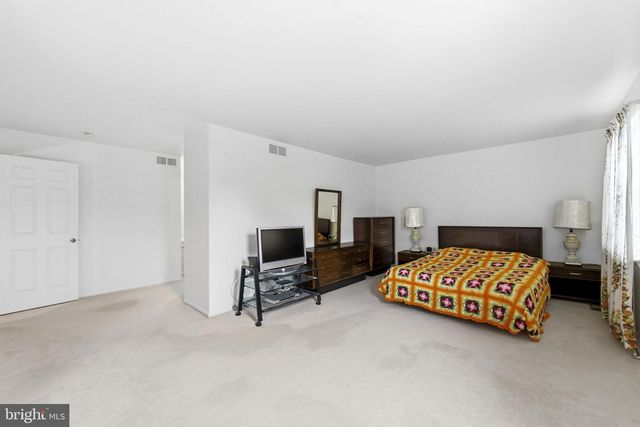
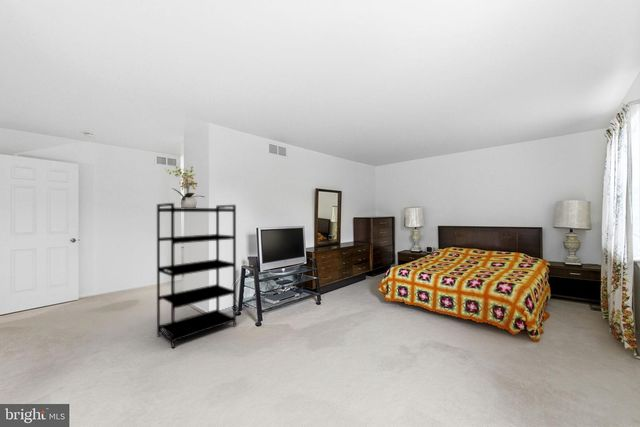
+ shelving unit (198, 267)
+ potted plant (186, 187)
